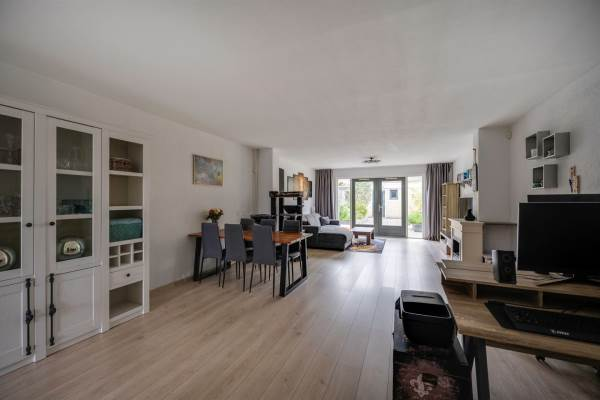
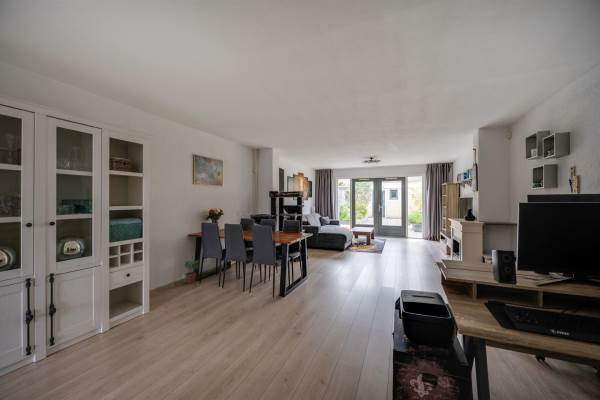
+ potted plant (189, 270)
